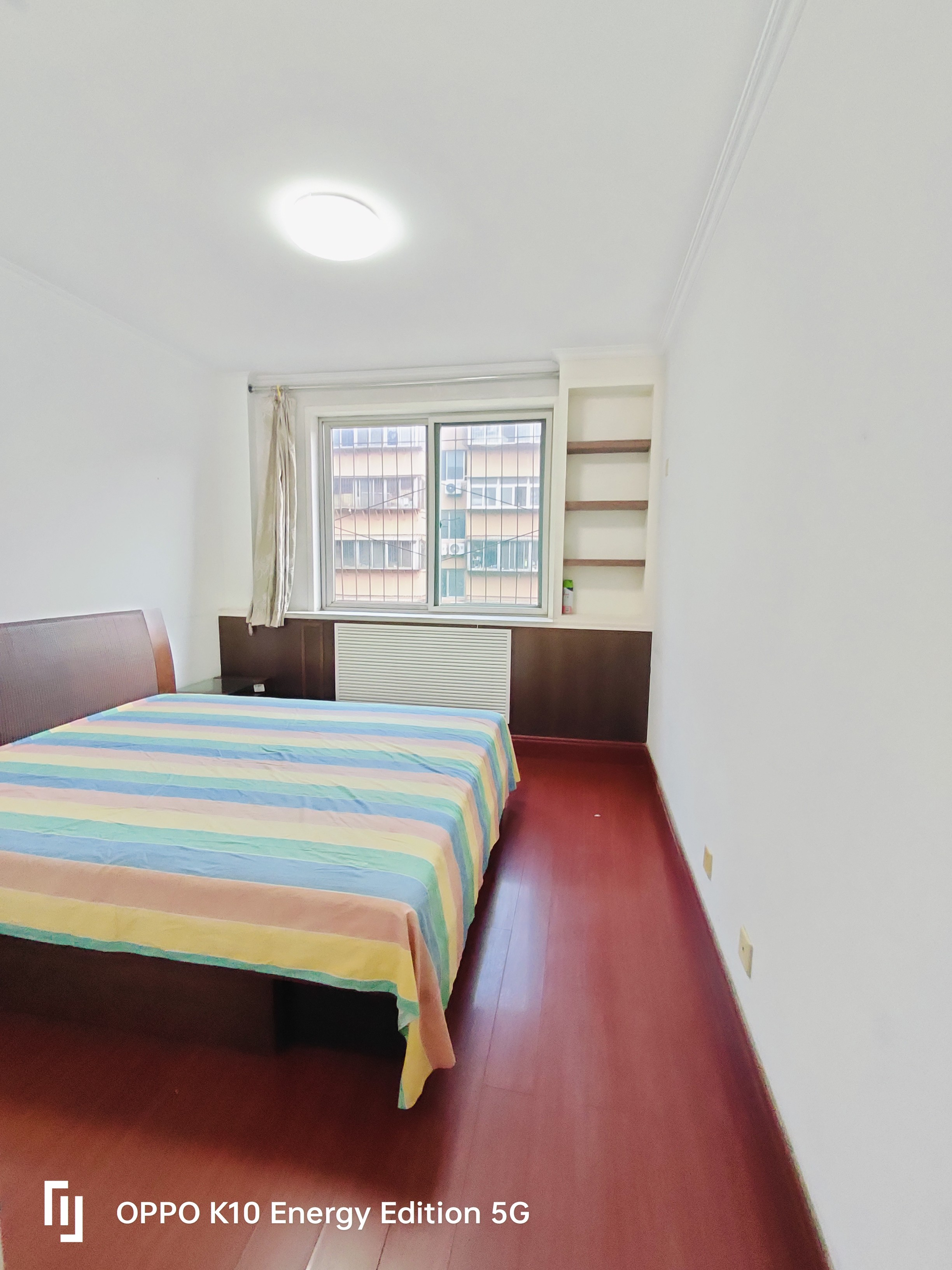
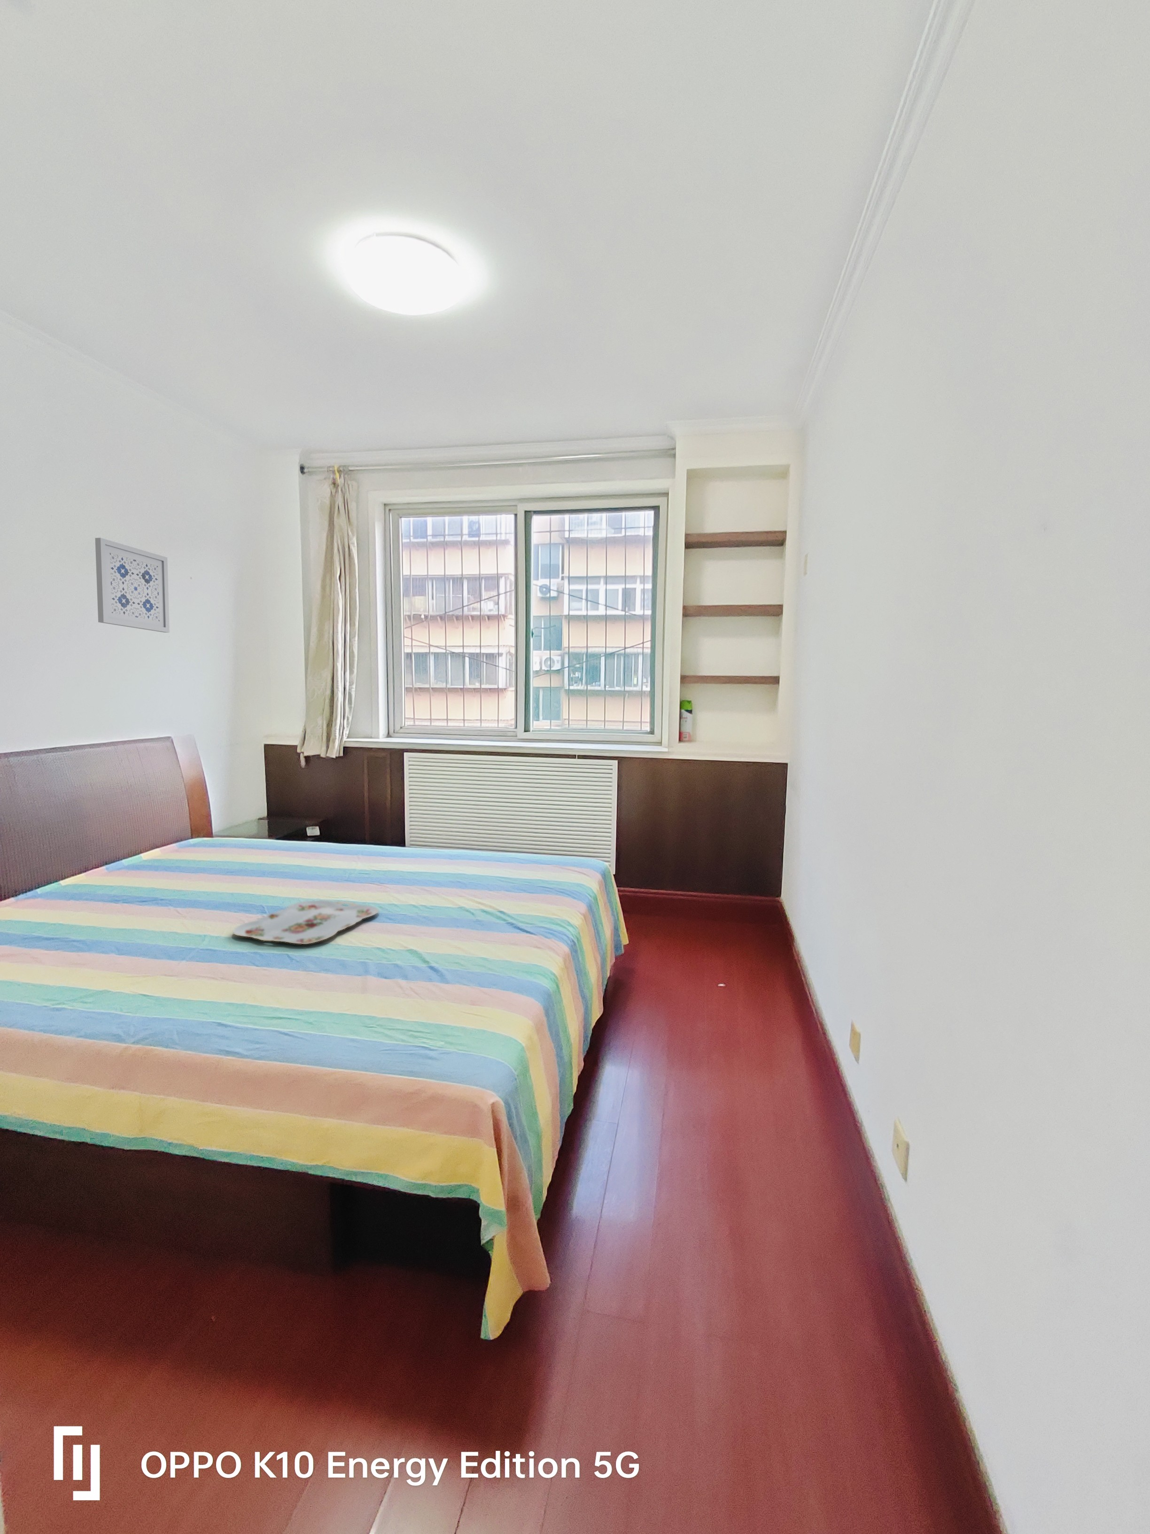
+ serving tray (310, 922)
+ wall art (134, 588)
